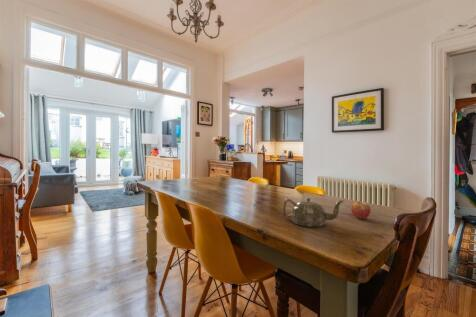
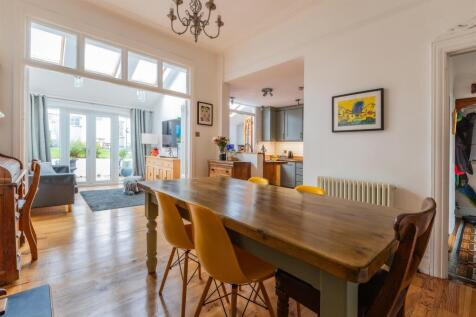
- teapot (311, 210)
- fruit (360, 209)
